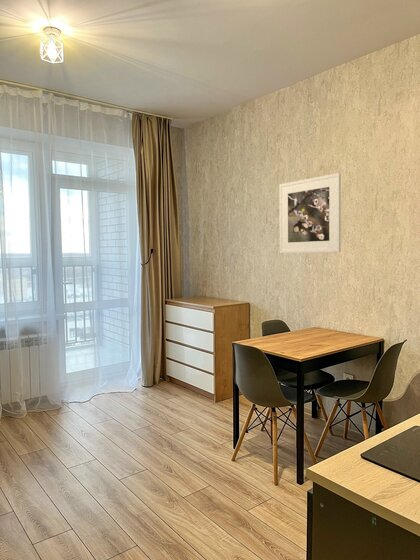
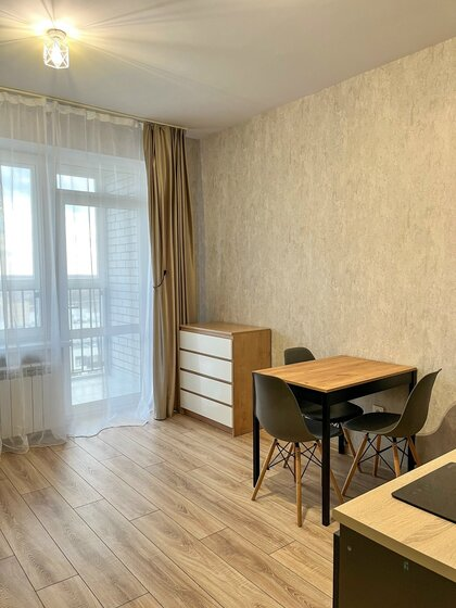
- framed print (308, 216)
